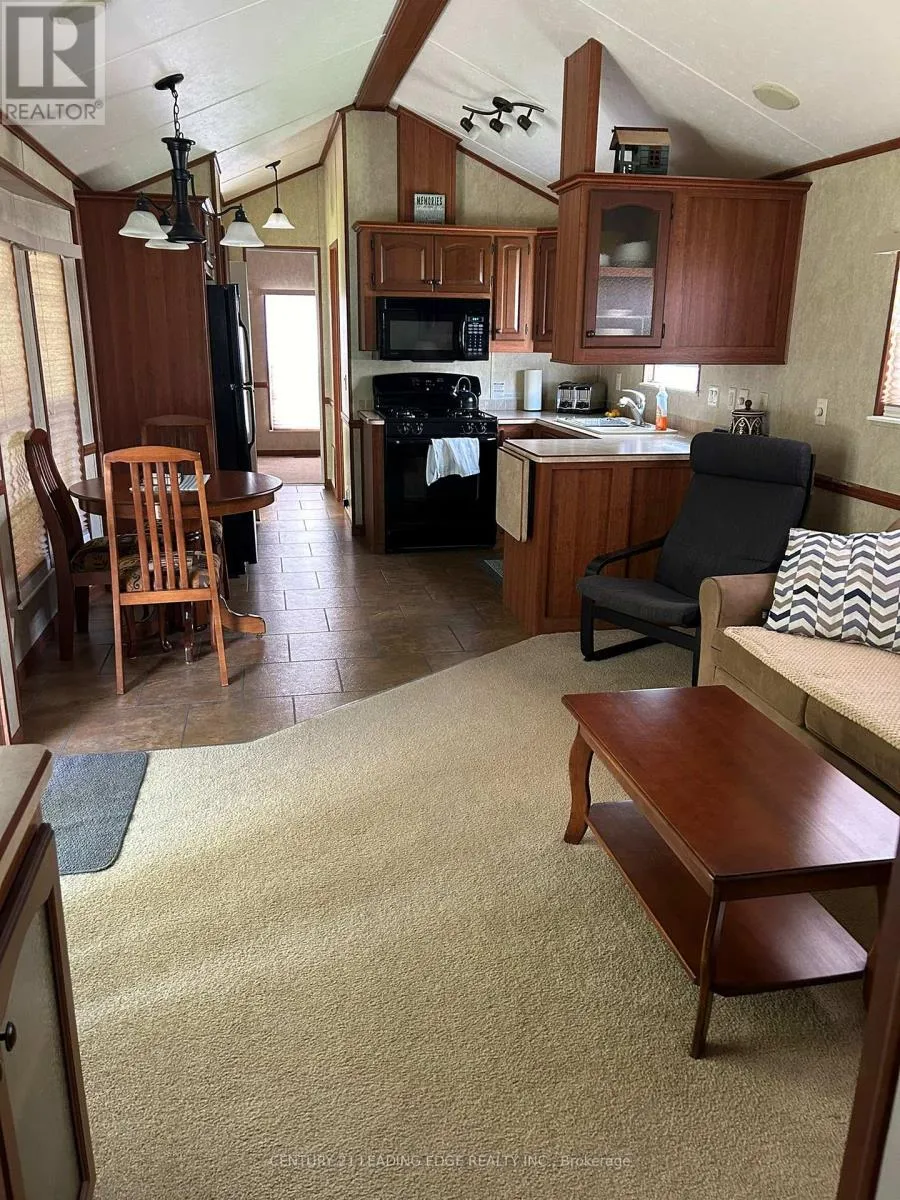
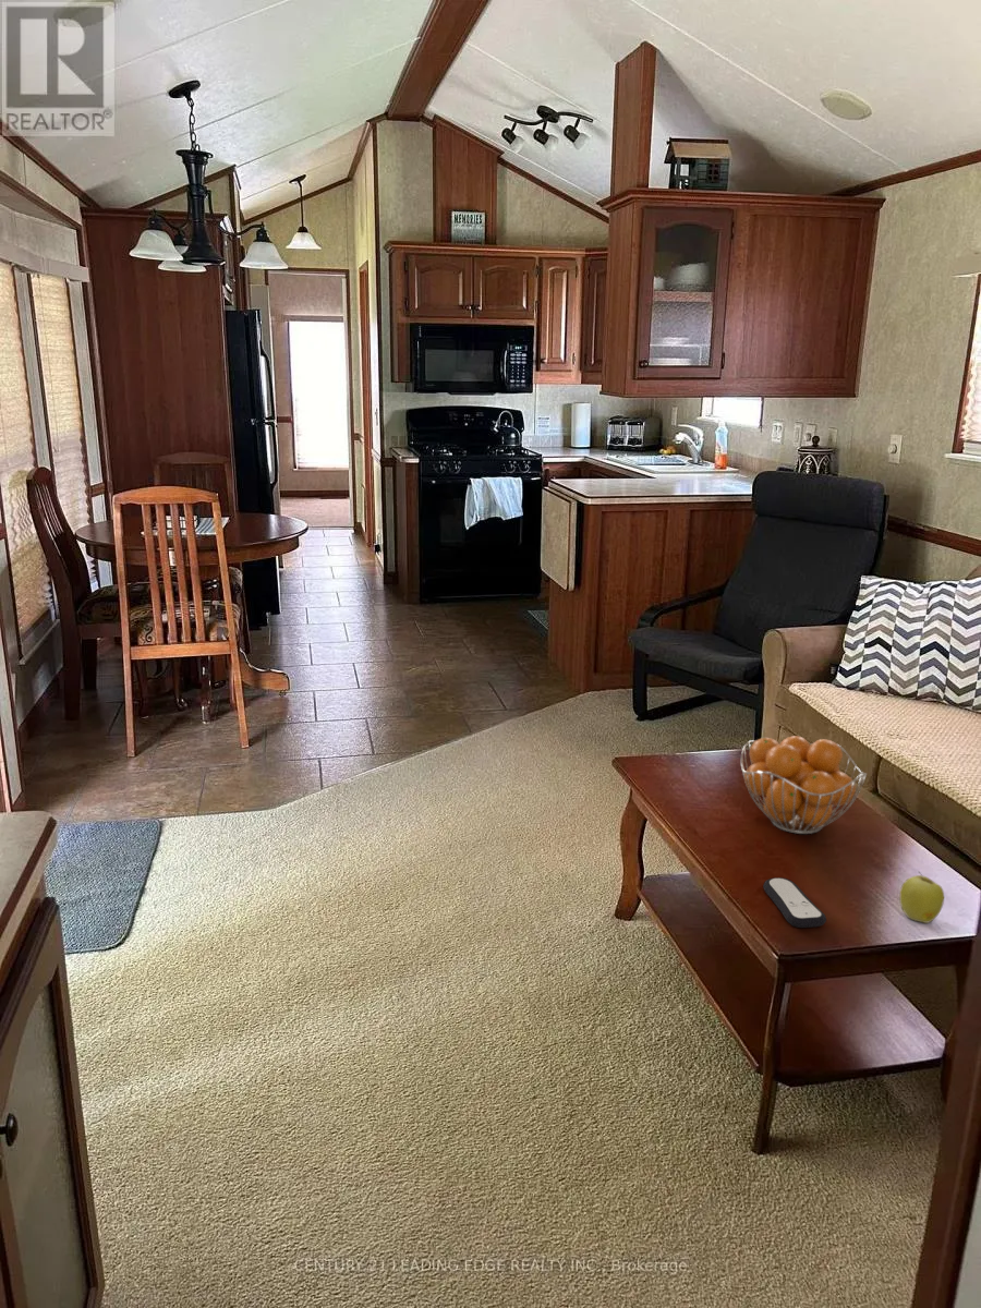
+ apple (922, 895)
+ remote control (791, 900)
+ fruit basket (800, 782)
